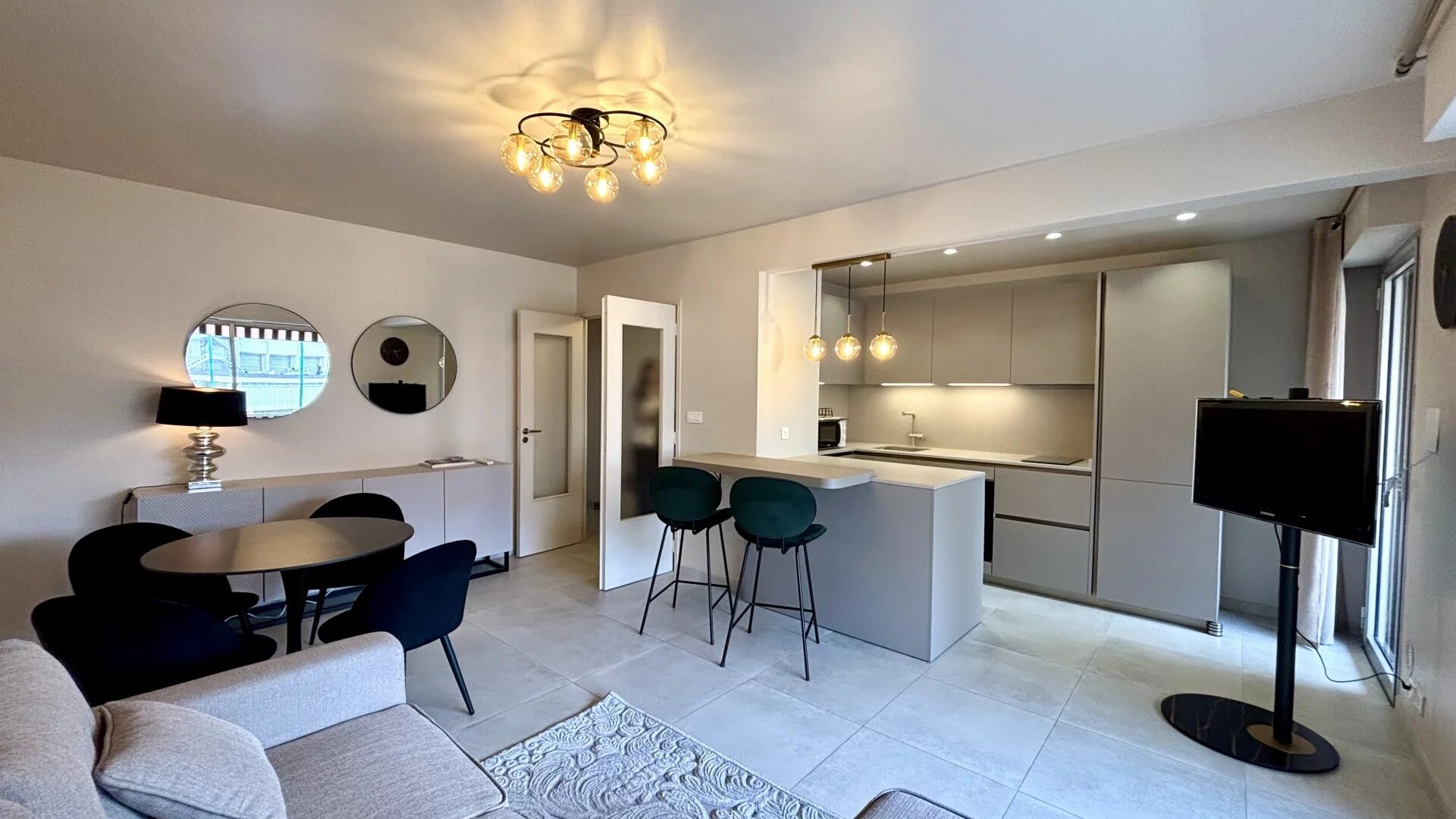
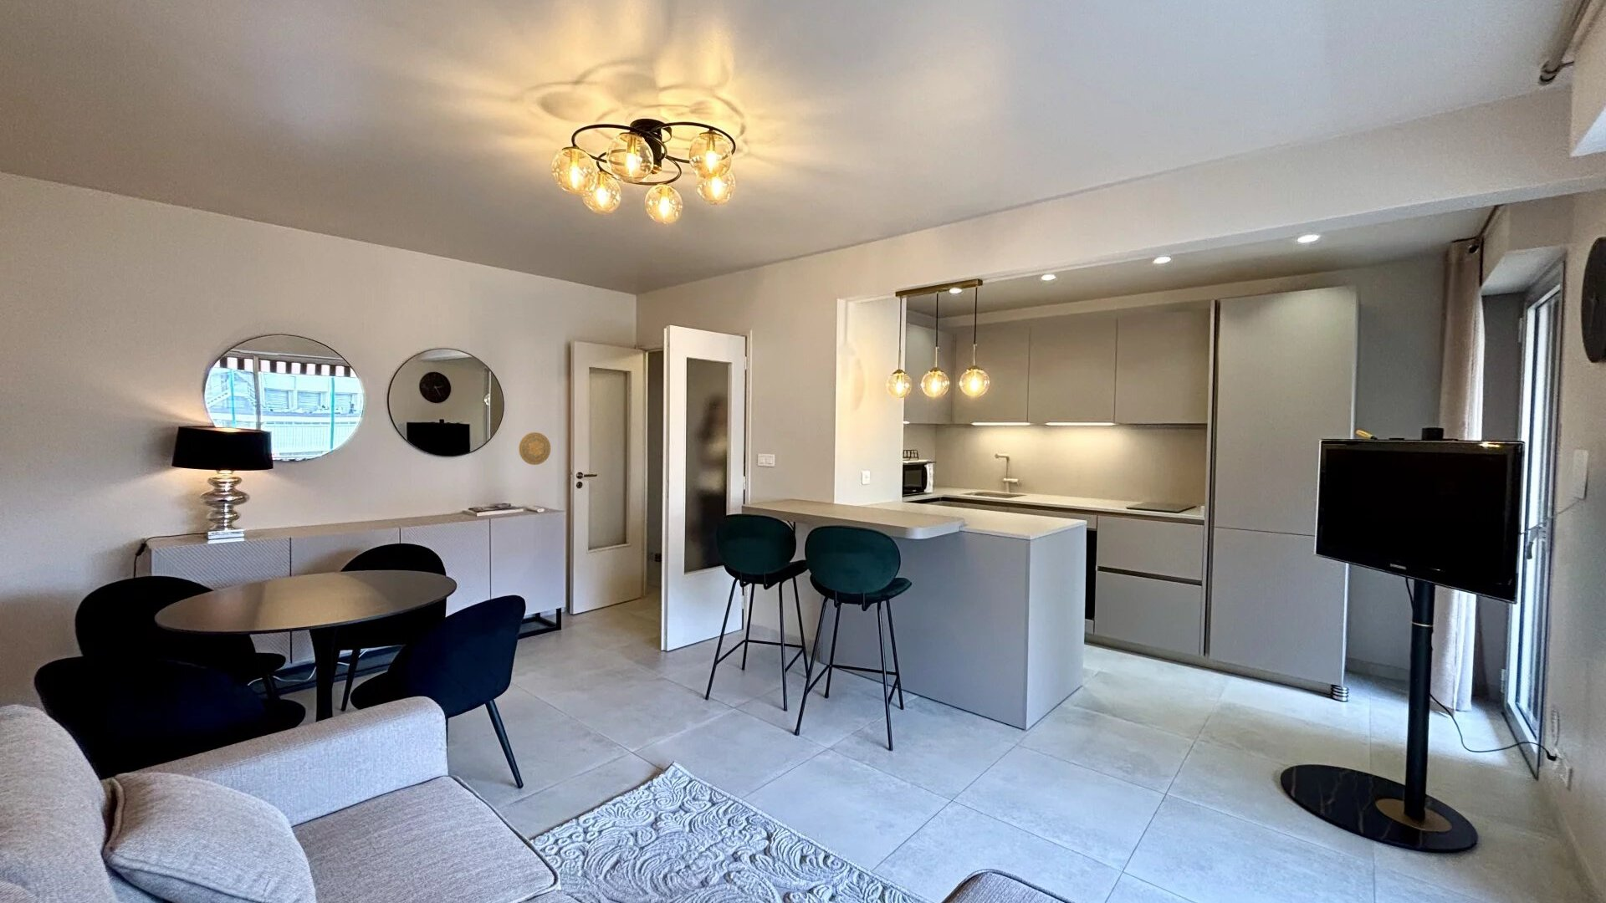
+ decorative plate (535, 448)
